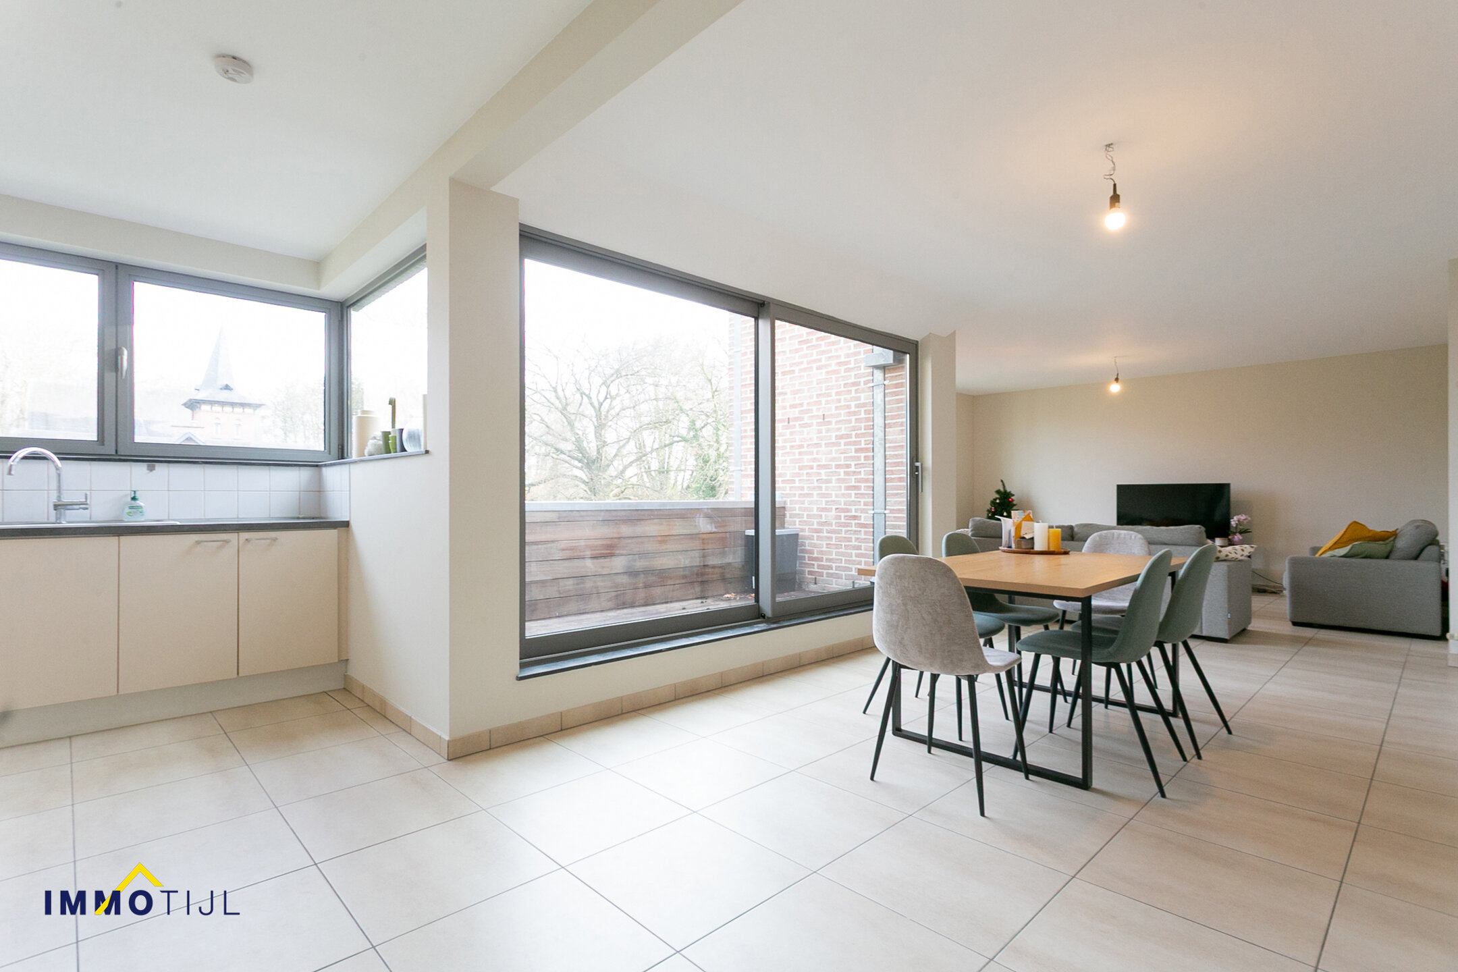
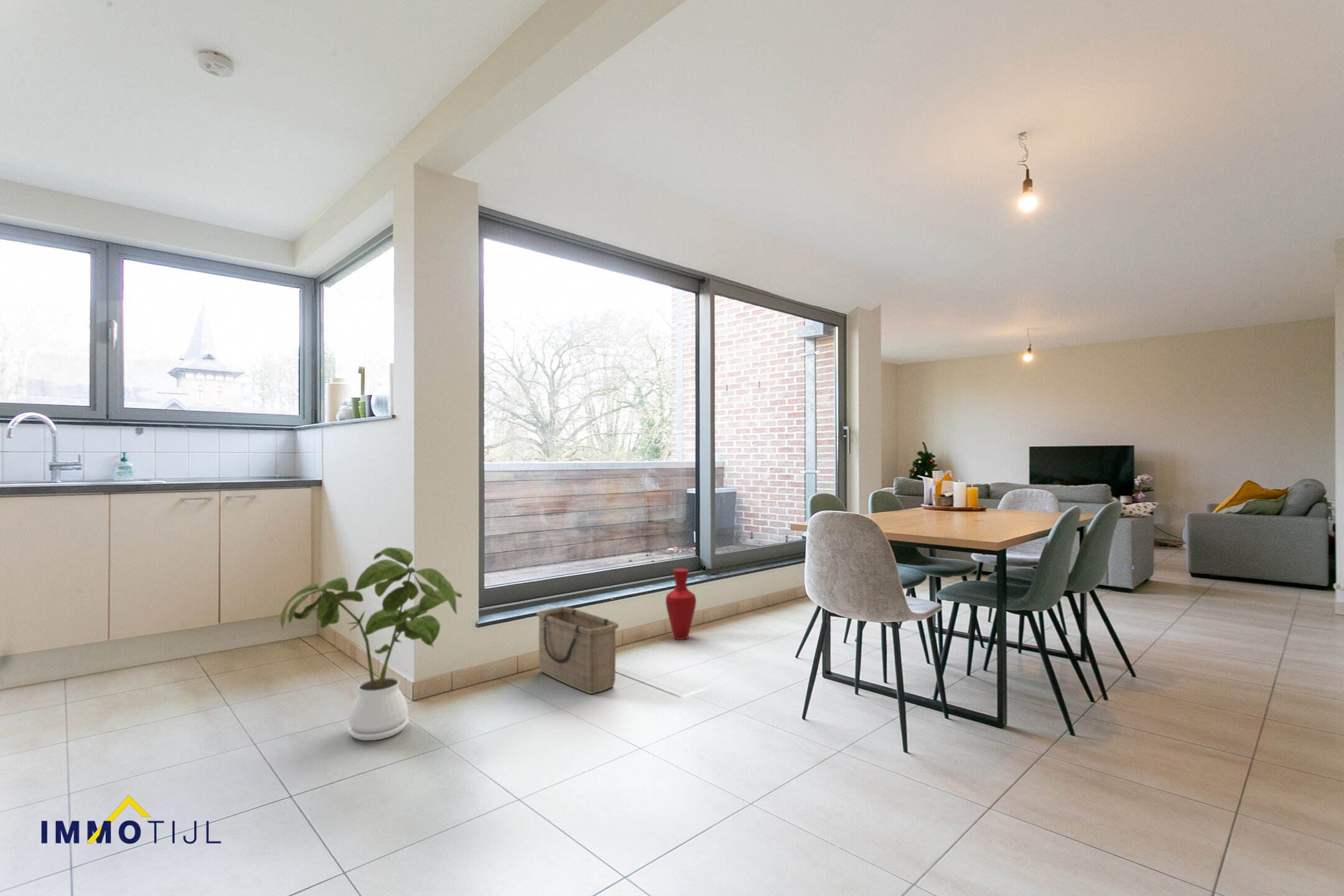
+ house plant (398, 642)
+ vase (681, 604)
+ basket (576, 648)
